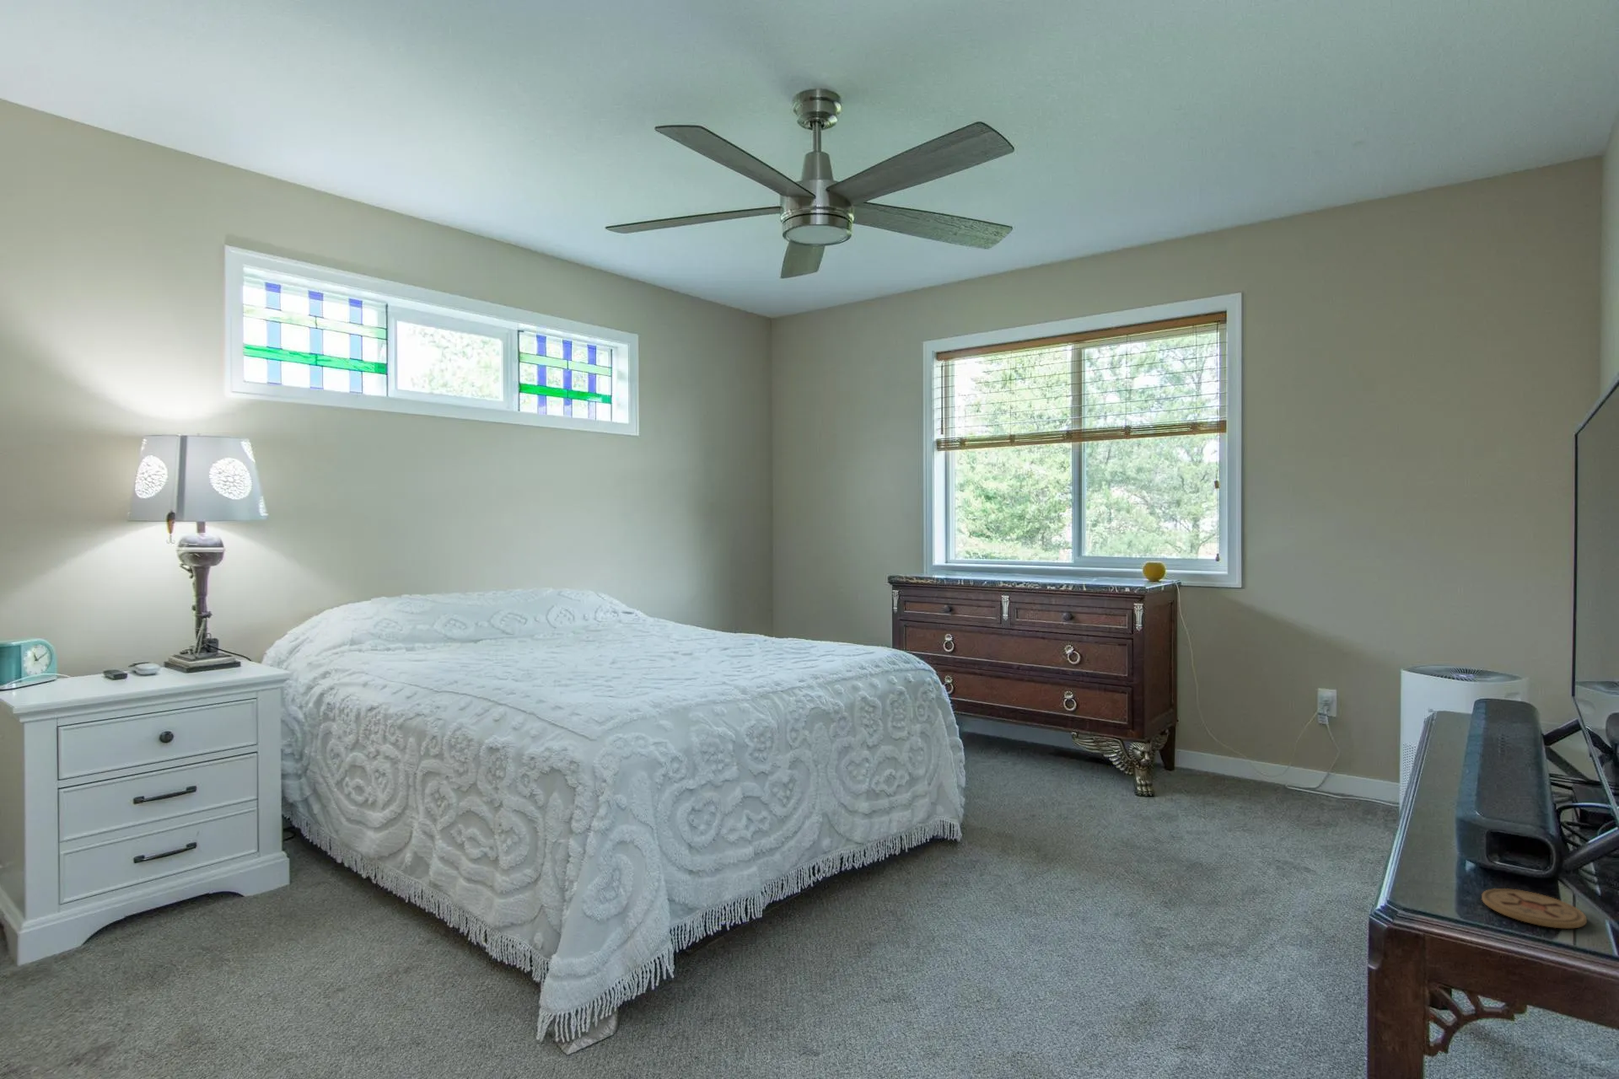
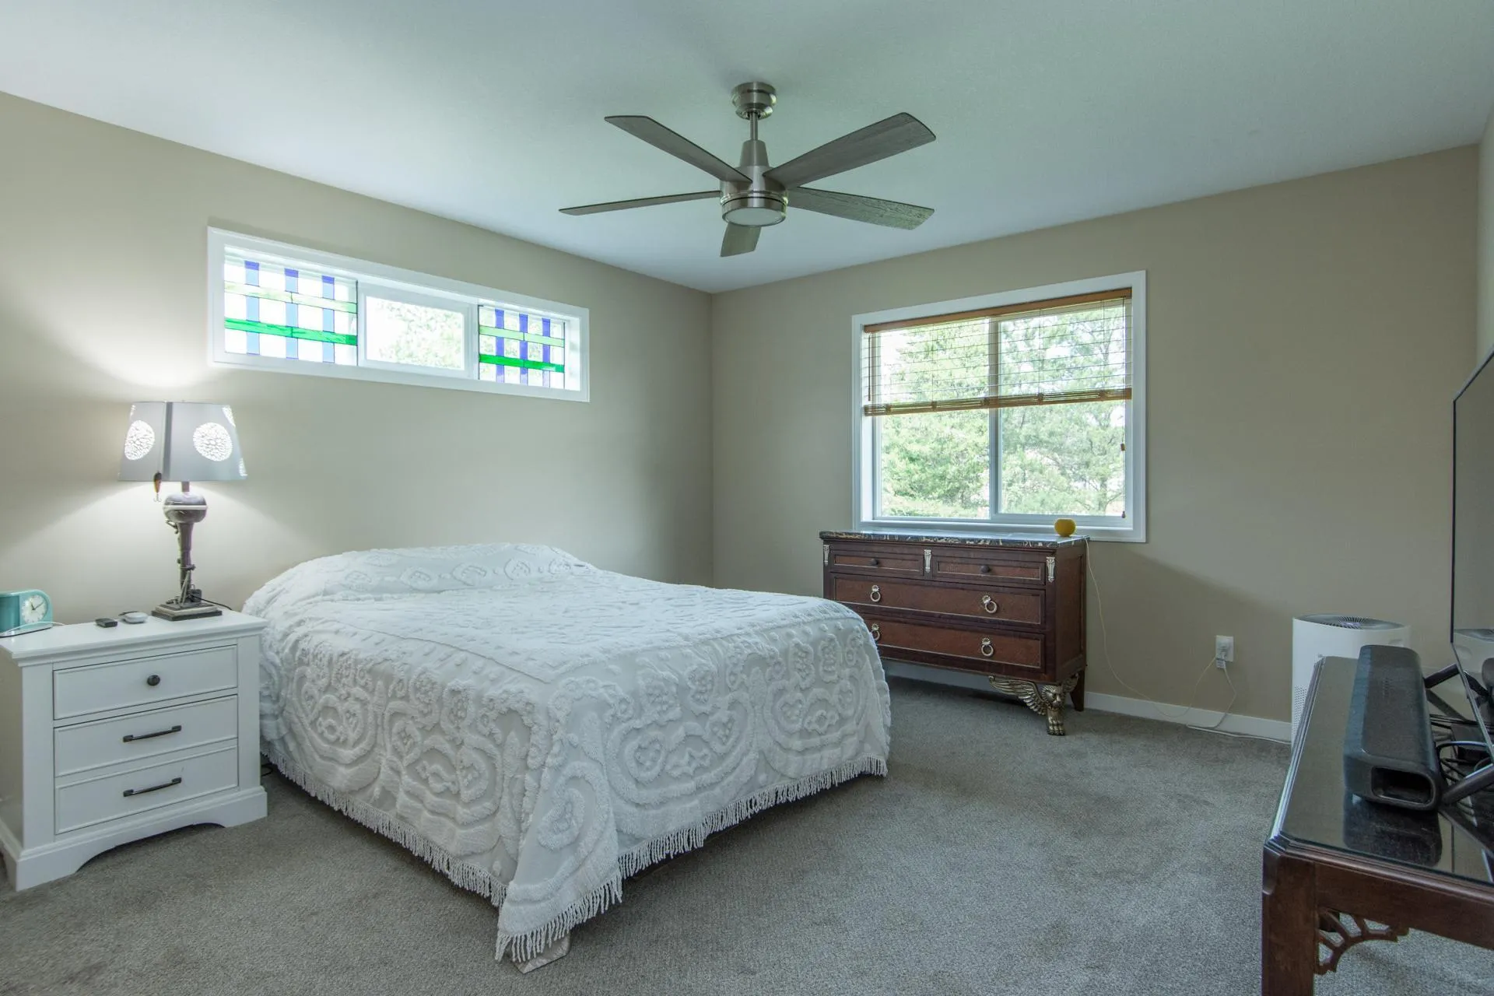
- coaster (1532, 907)
